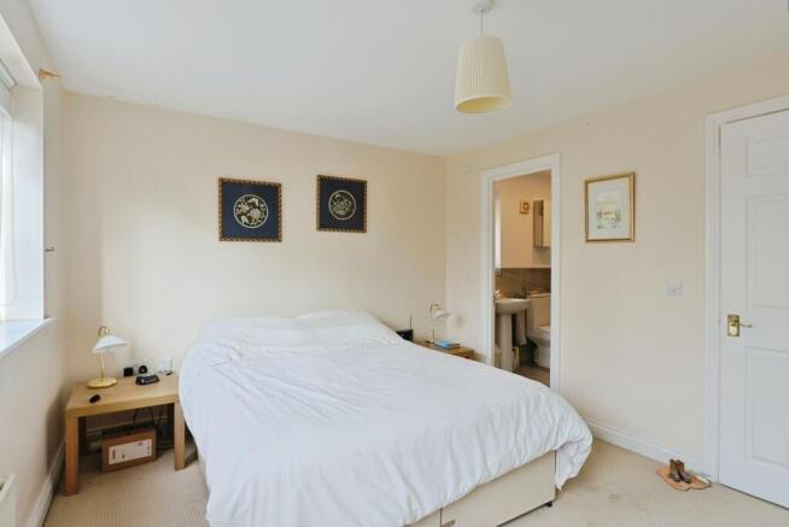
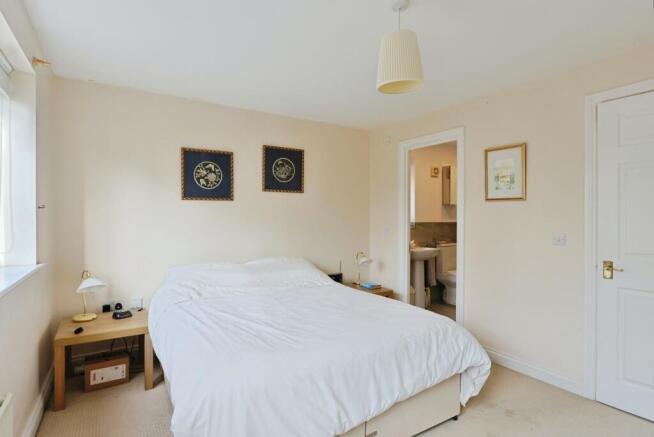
- boots (680, 470)
